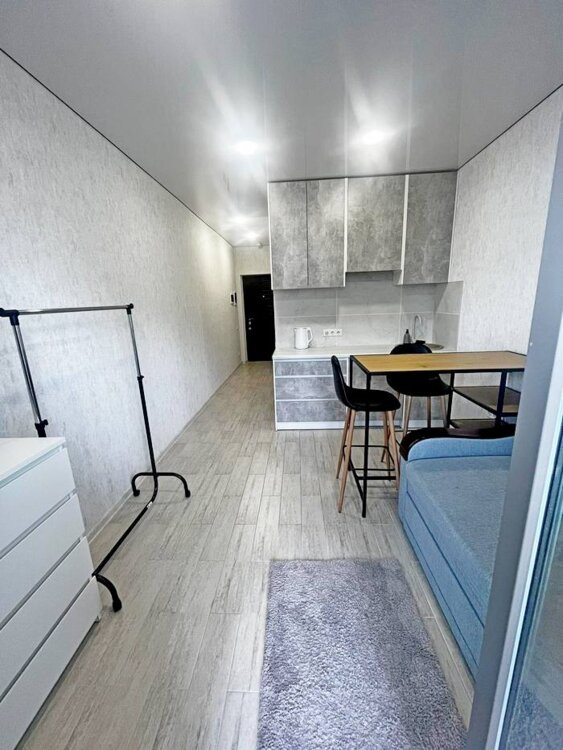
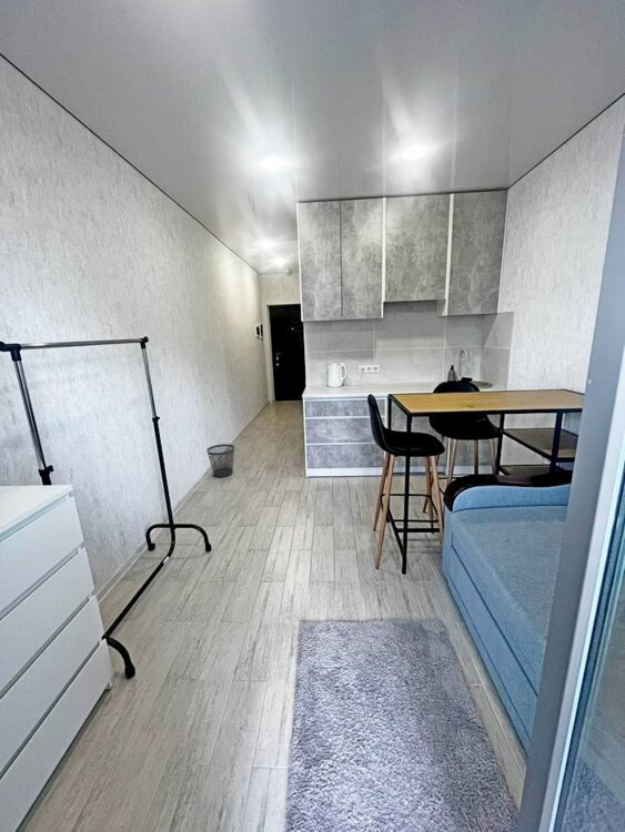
+ wastebasket (221, 460)
